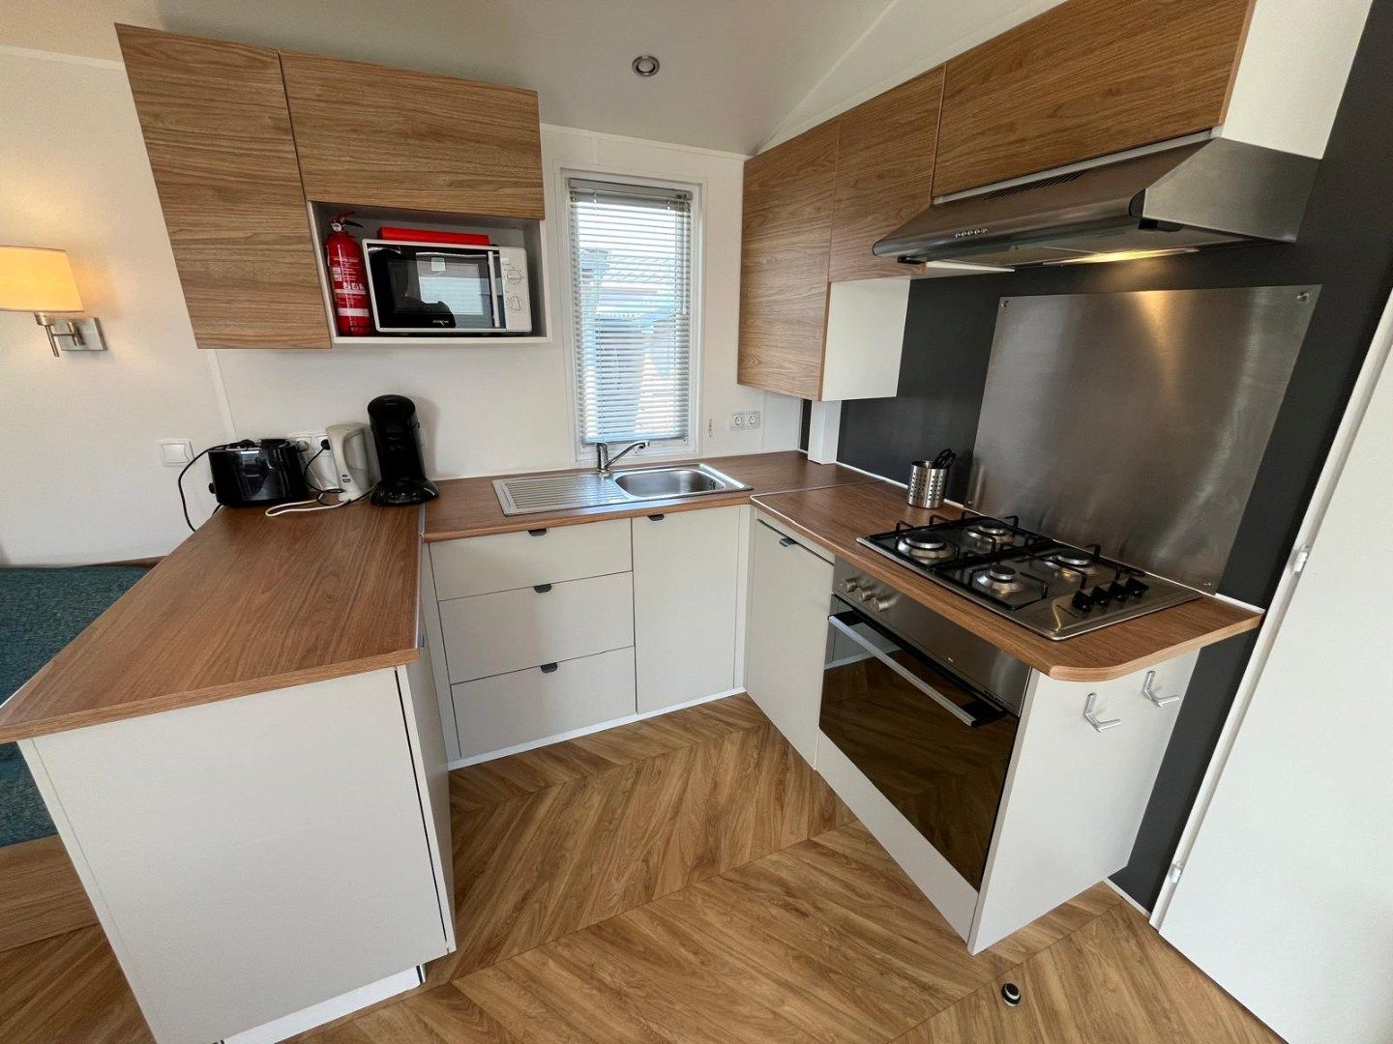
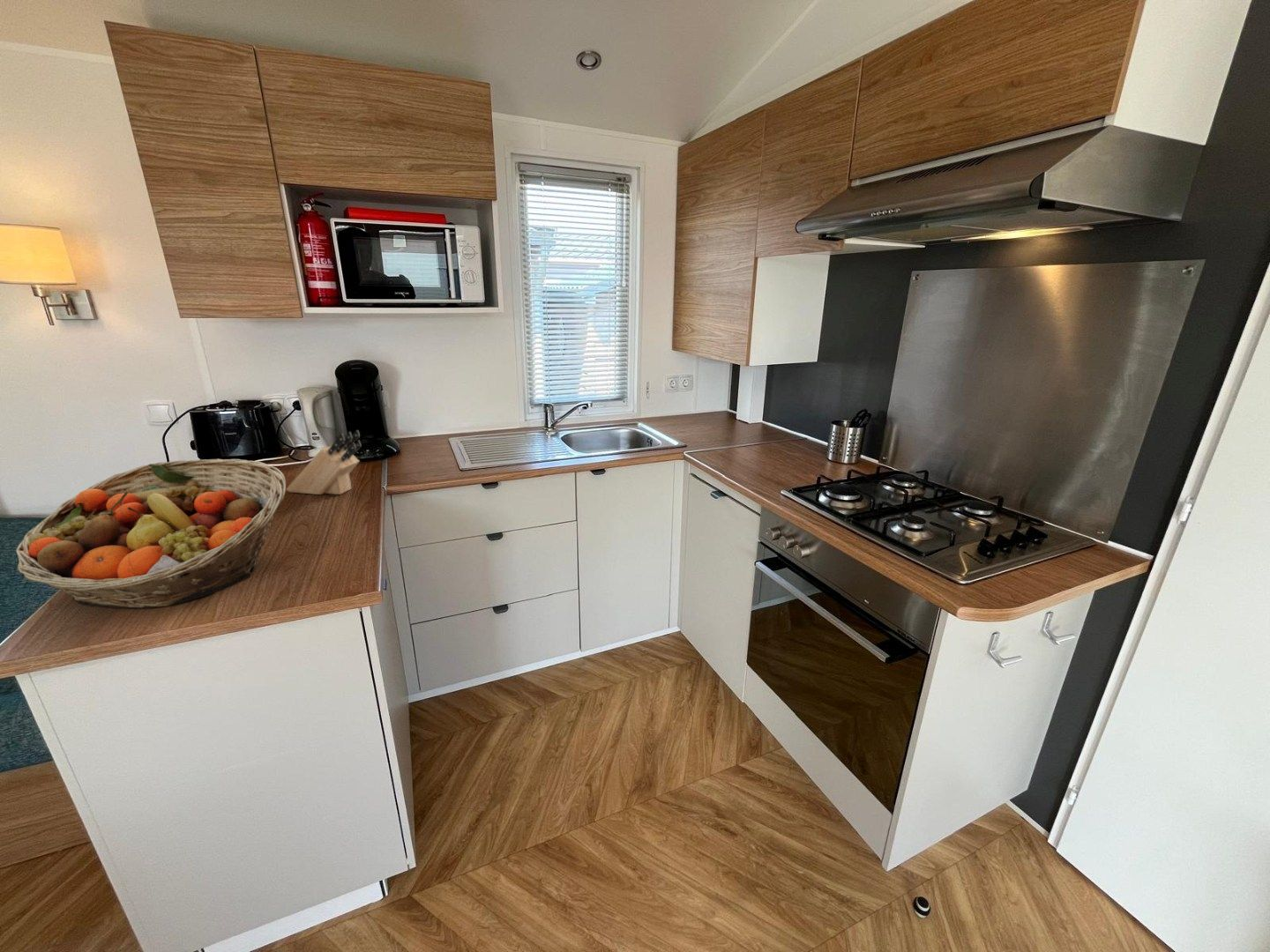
+ knife block (325, 460)
+ fruit basket (167, 528)
